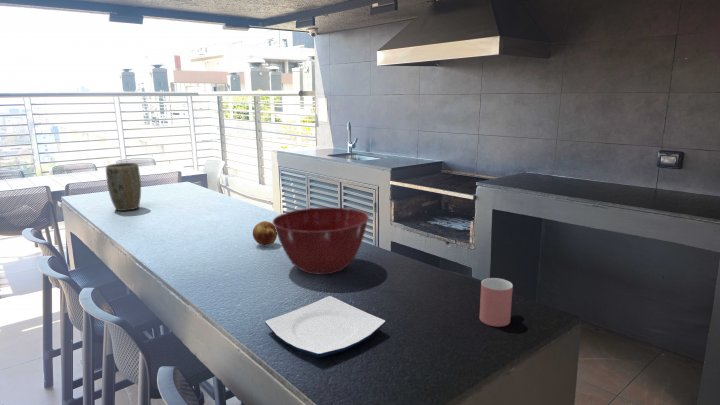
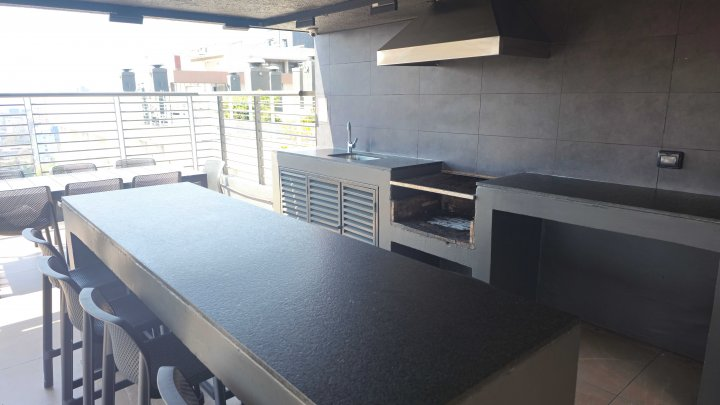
- fruit (264, 233)
- cup (499, 299)
- plant pot (124, 186)
- mixing bowl (321, 242)
- plate (325, 326)
